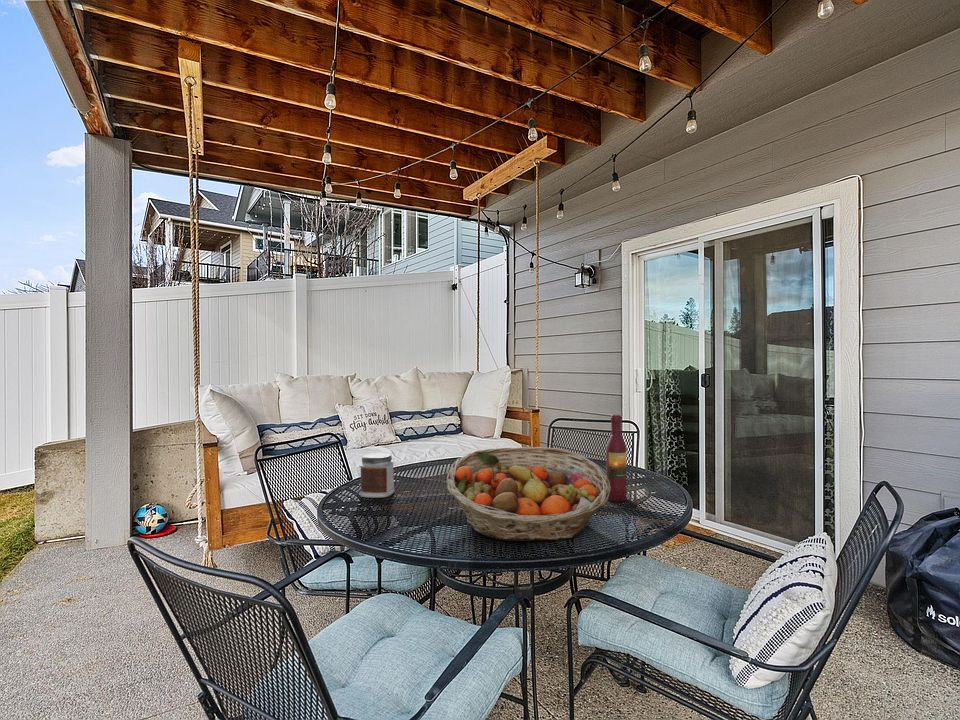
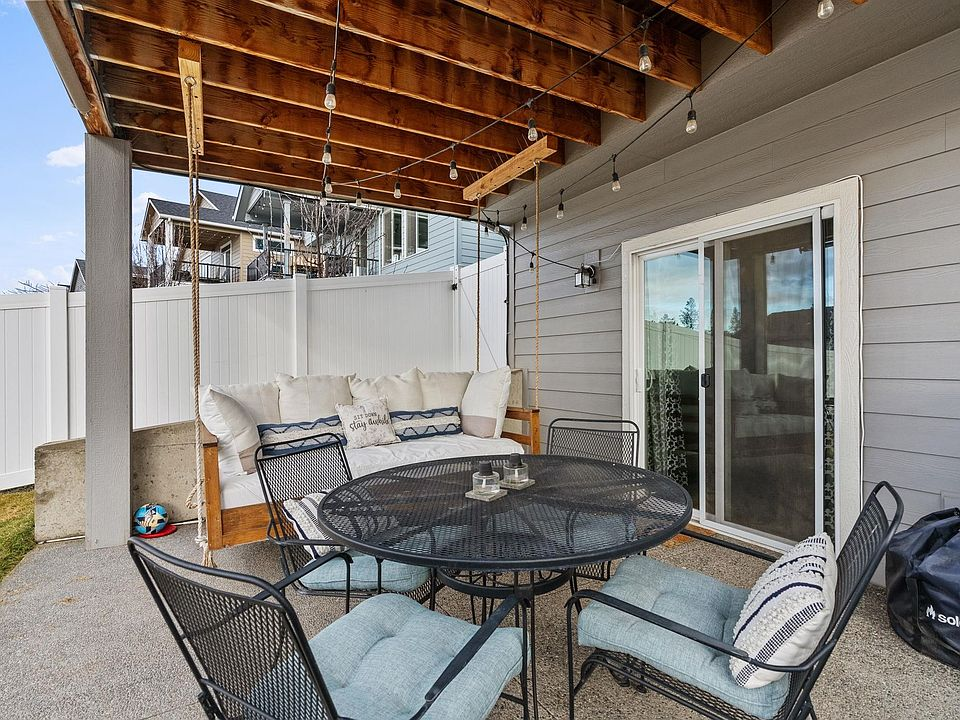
- jar (377, 474)
- wine bottle (616, 457)
- fruit basket (527, 490)
